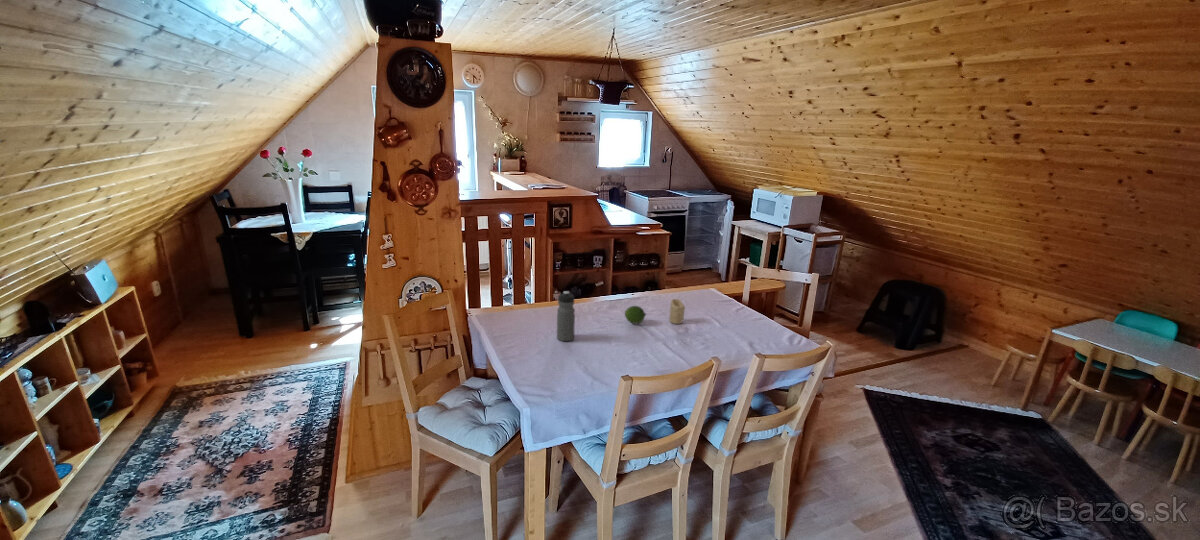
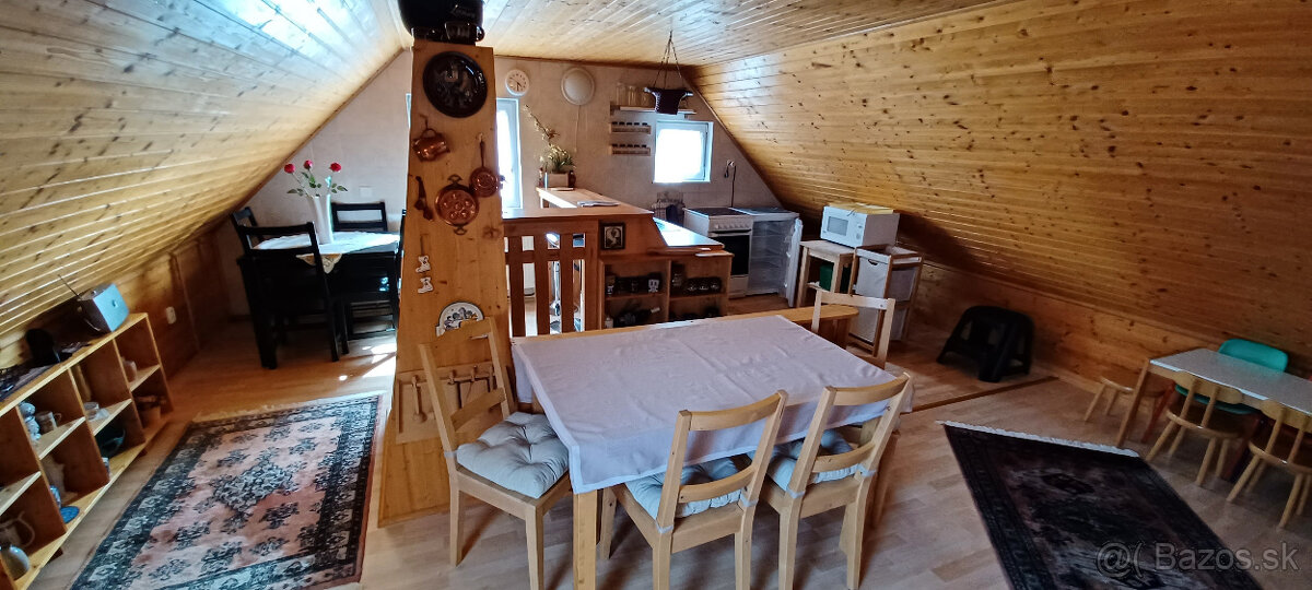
- candle (677, 311)
- fruit (635, 314)
- water bottle (565, 315)
